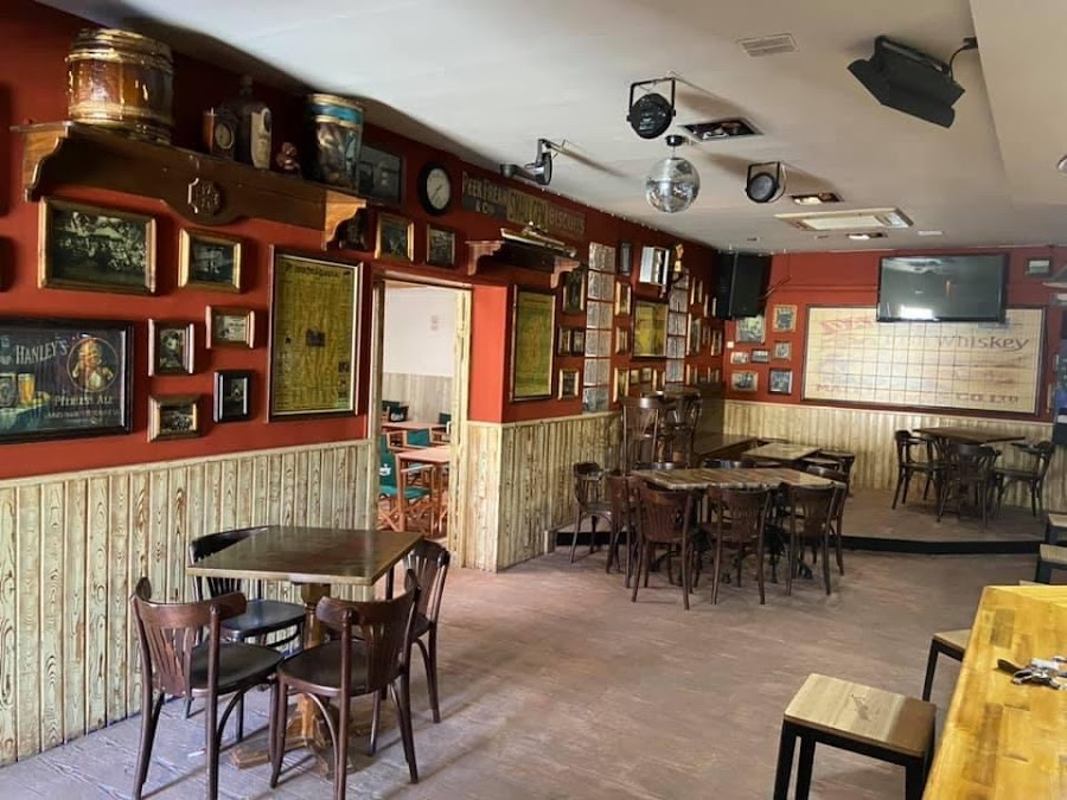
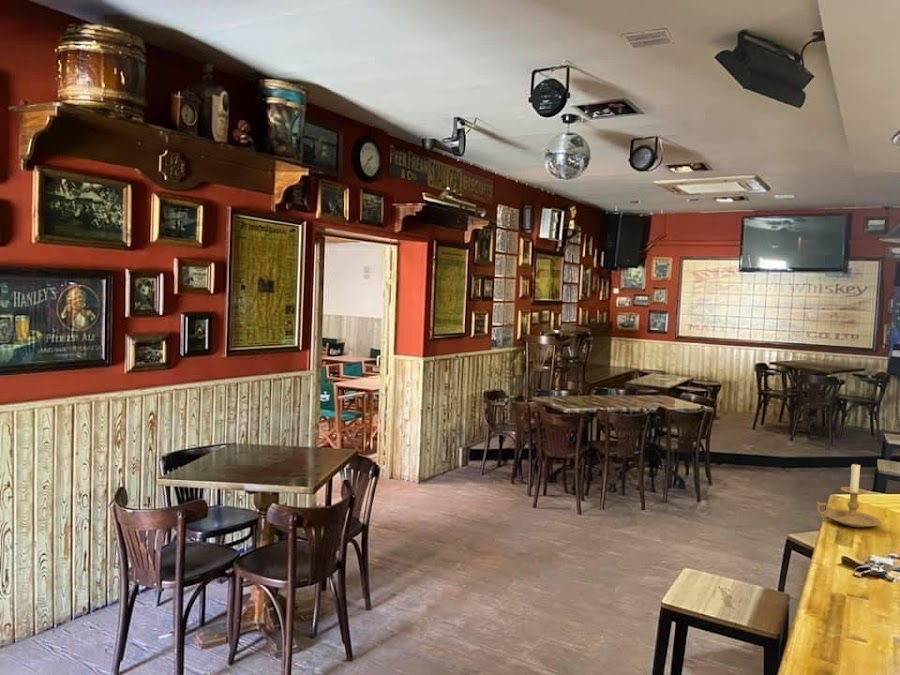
+ candle holder (853, 492)
